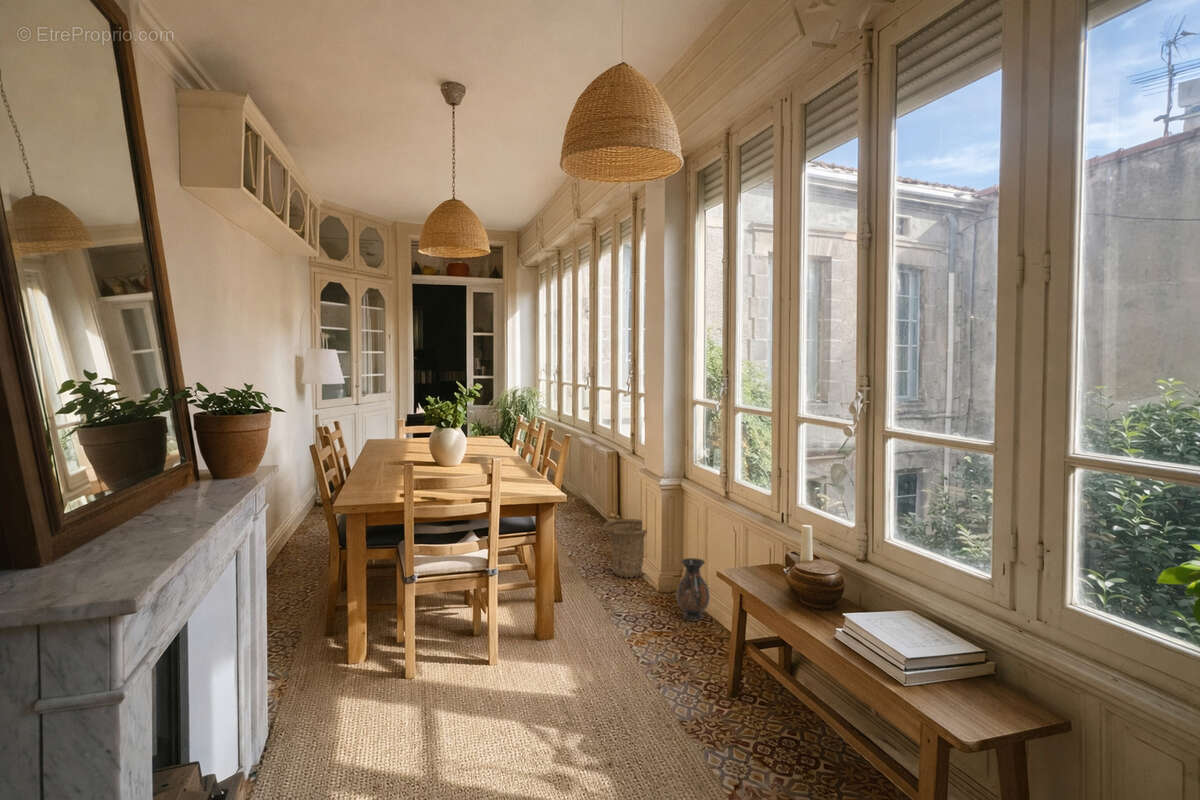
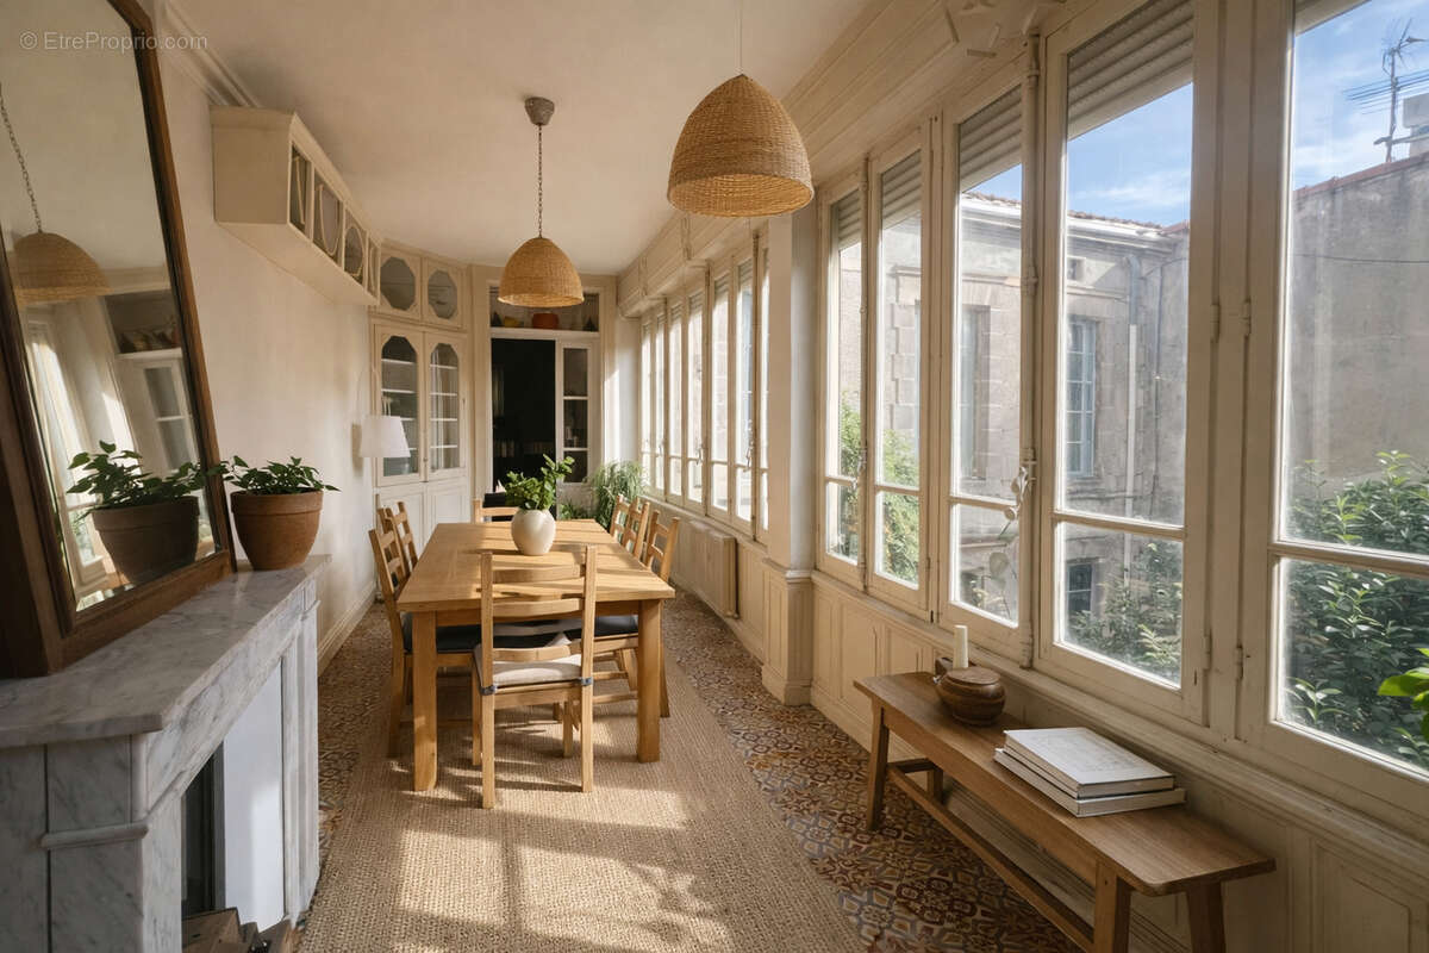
- basket (629, 548)
- vase (693, 589)
